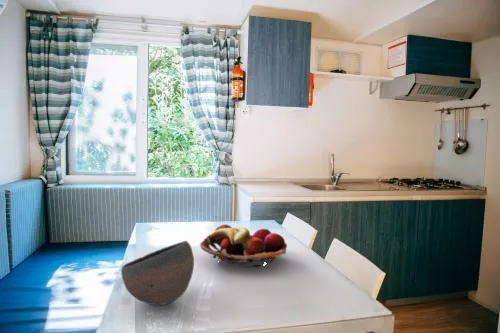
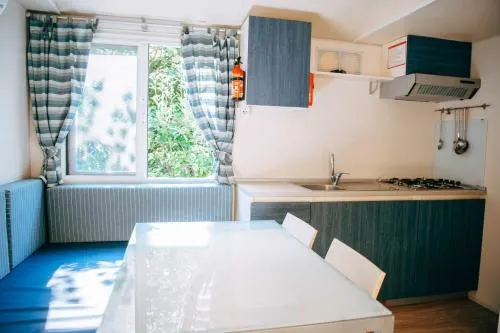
- bowl (158, 270)
- fruit basket (243, 243)
